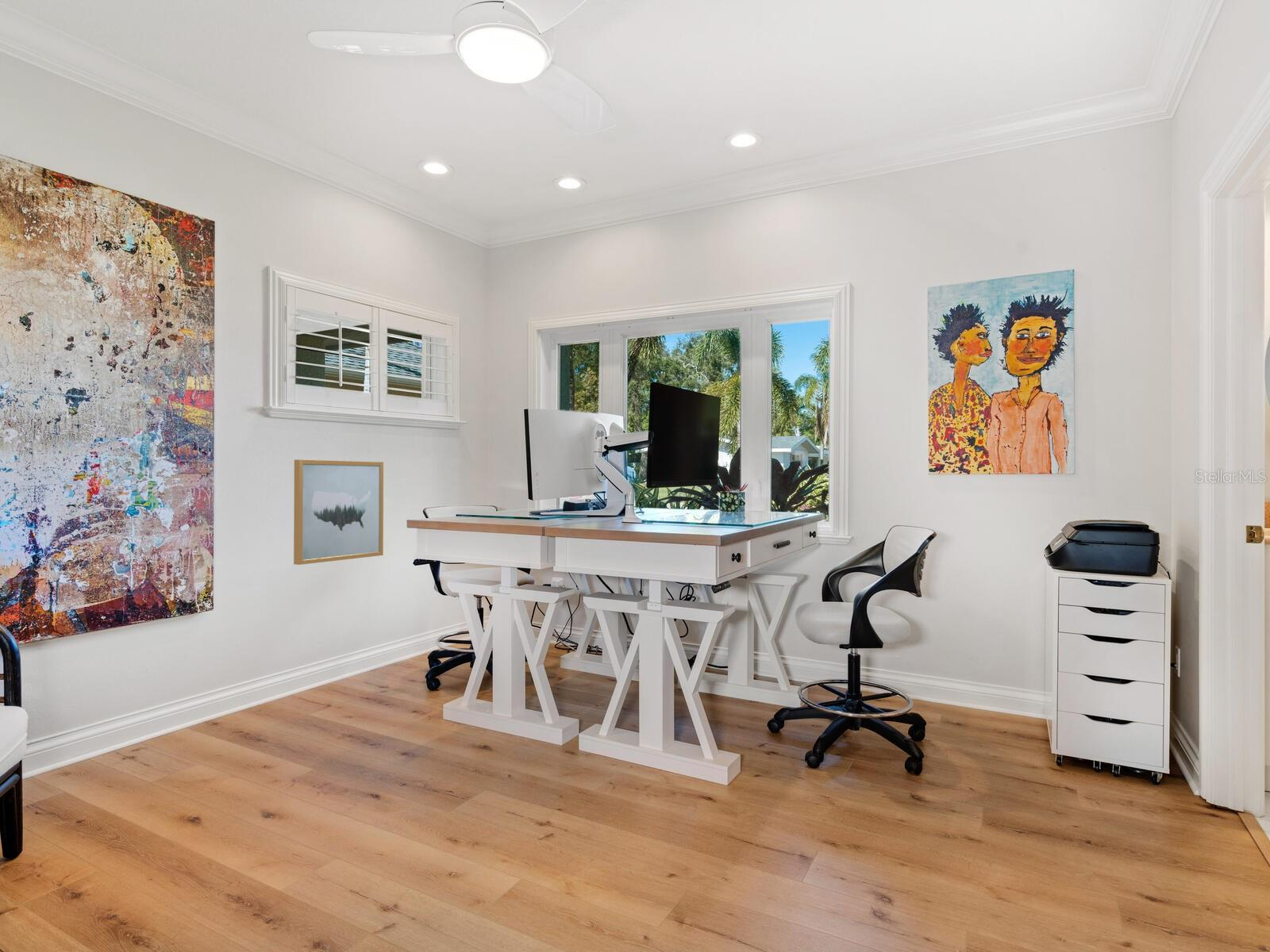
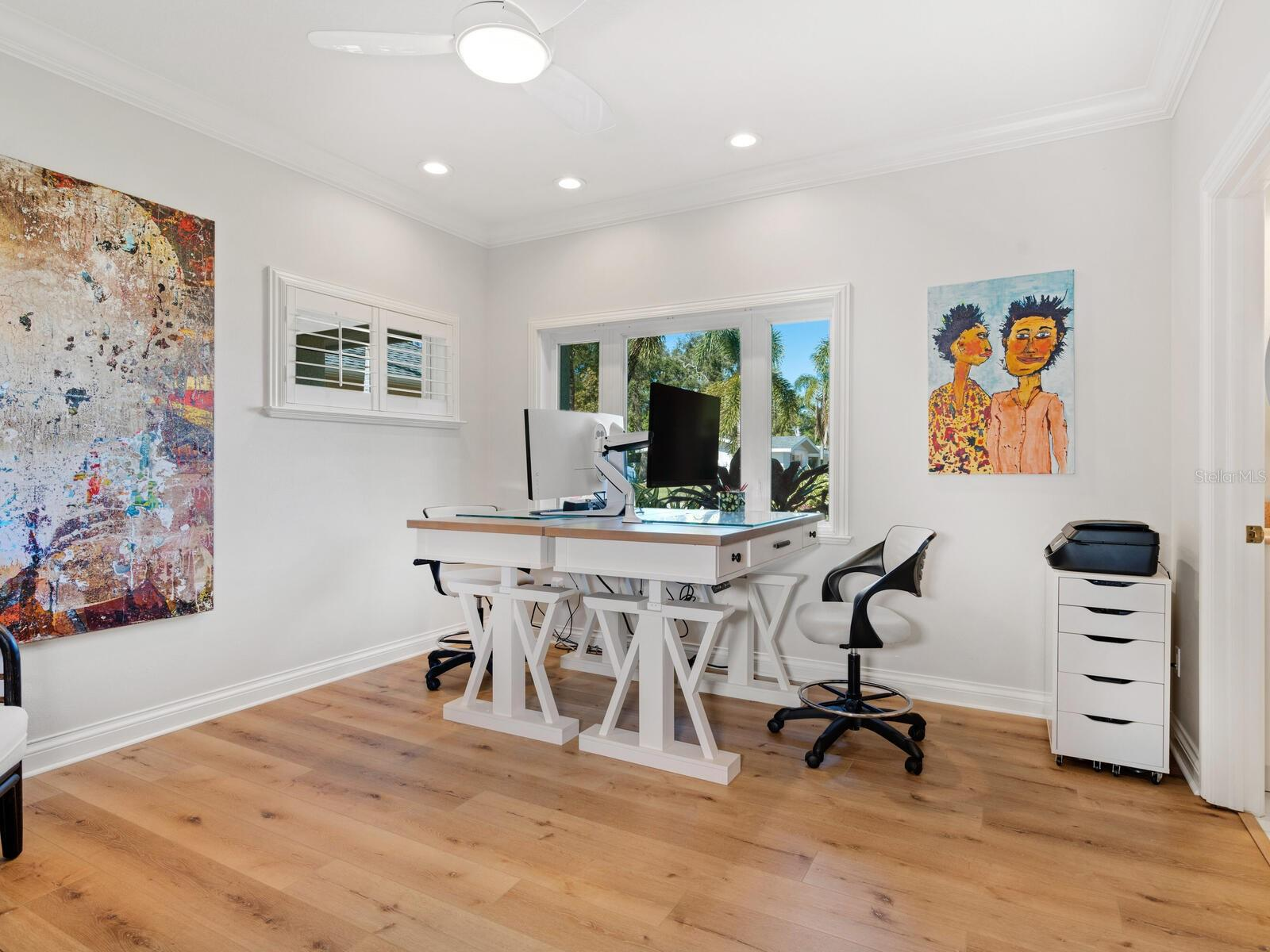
- wall art (341, 510)
